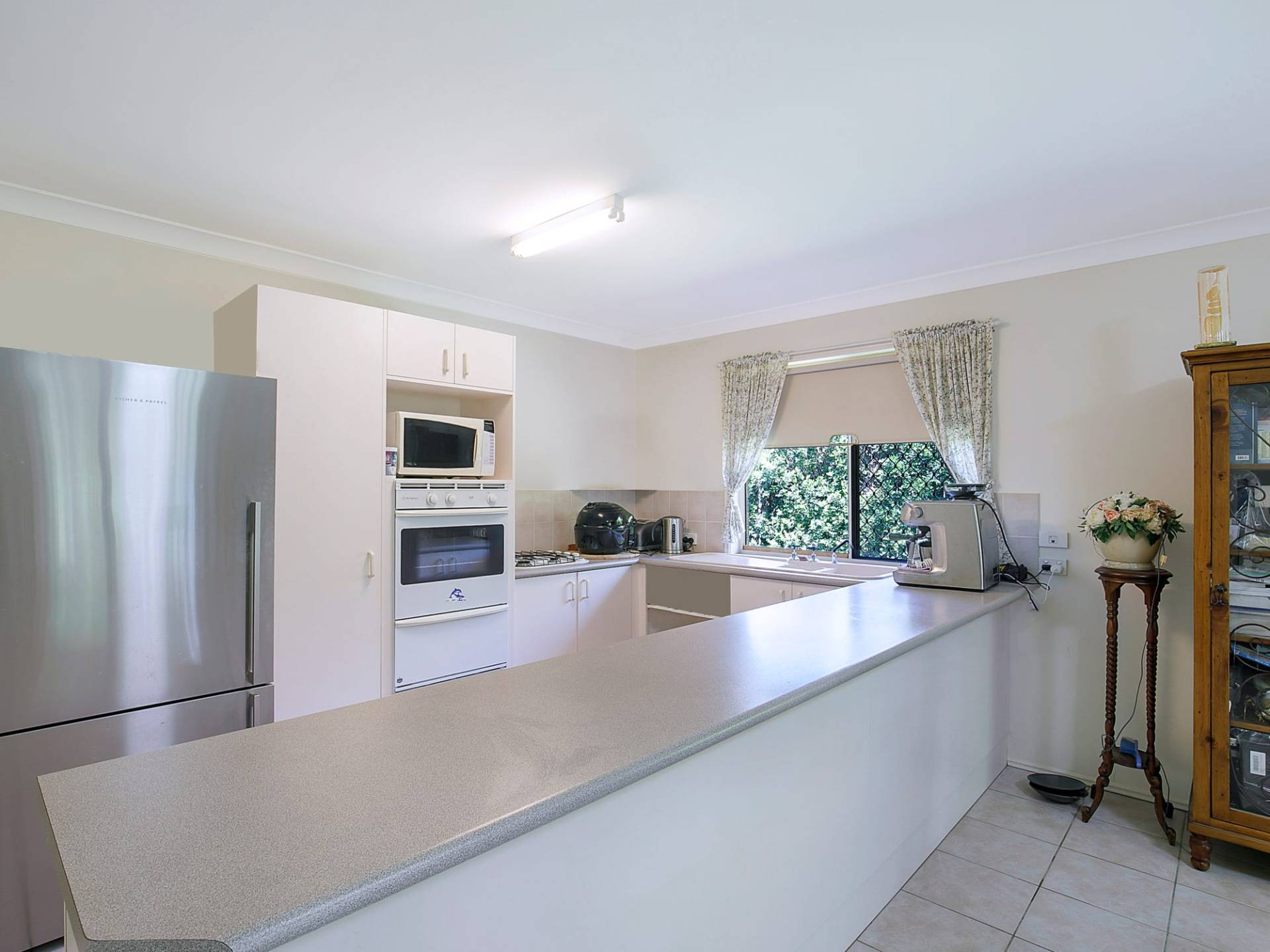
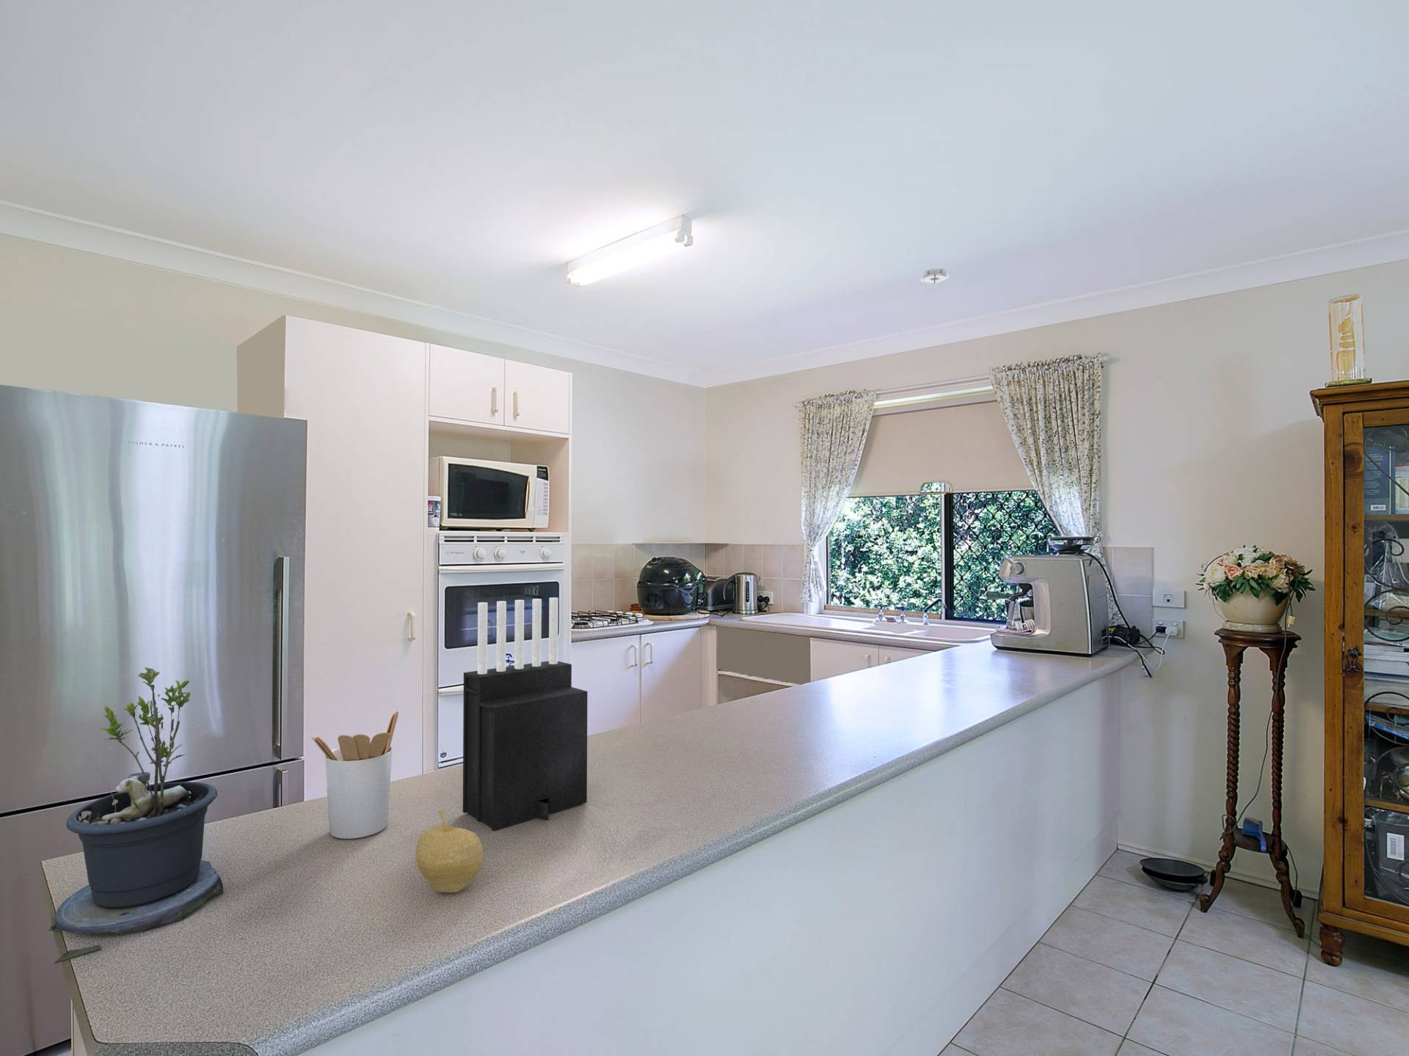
+ smoke detector (933, 276)
+ utensil holder (361, 775)
+ fruit (448, 852)
+ knife block (530, 705)
+ potted plant (138, 784)
